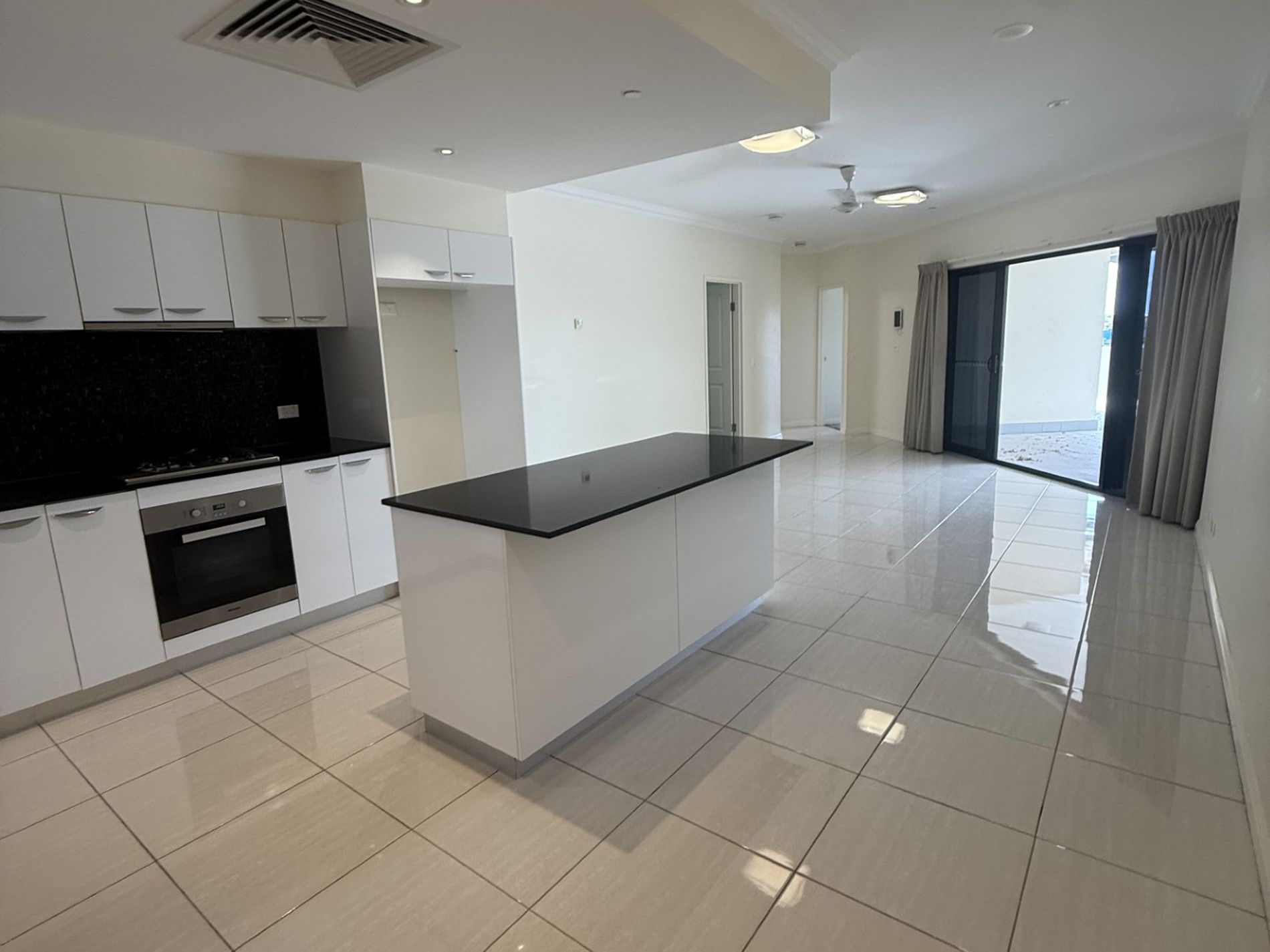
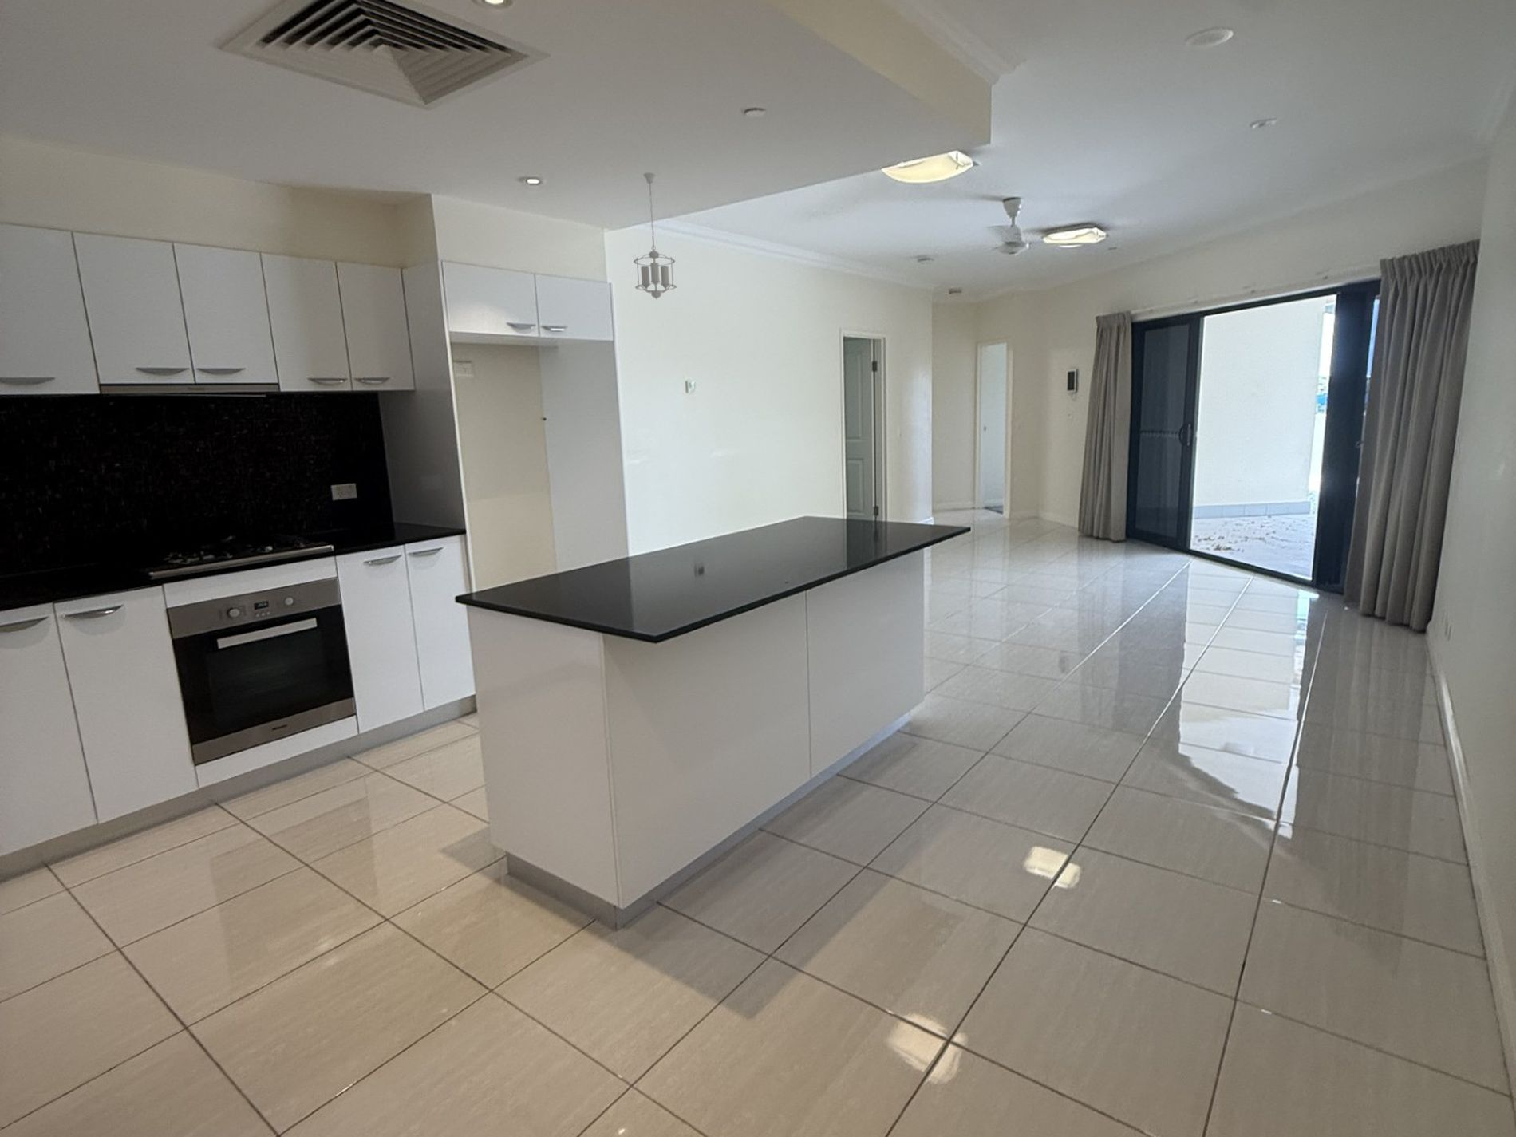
+ pendant light (653, 238)
